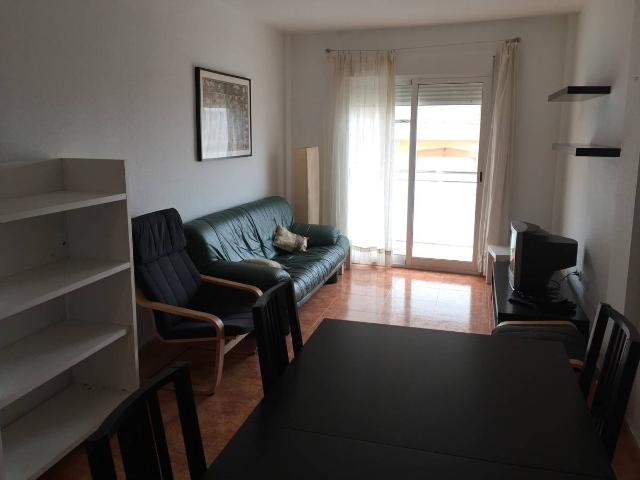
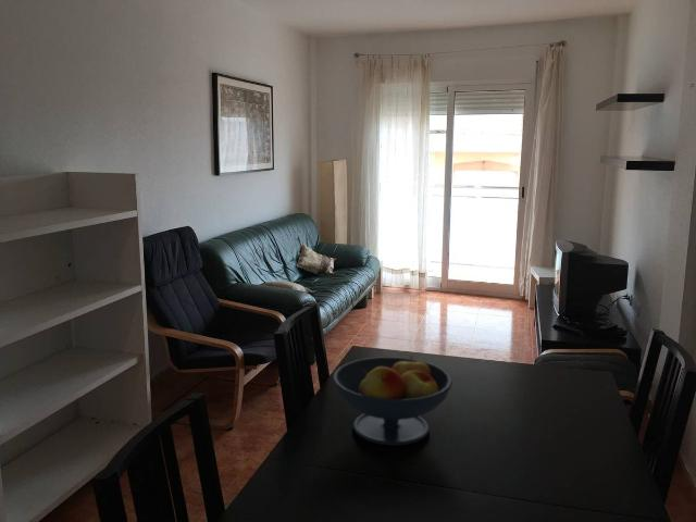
+ fruit bowl (391, 393)
